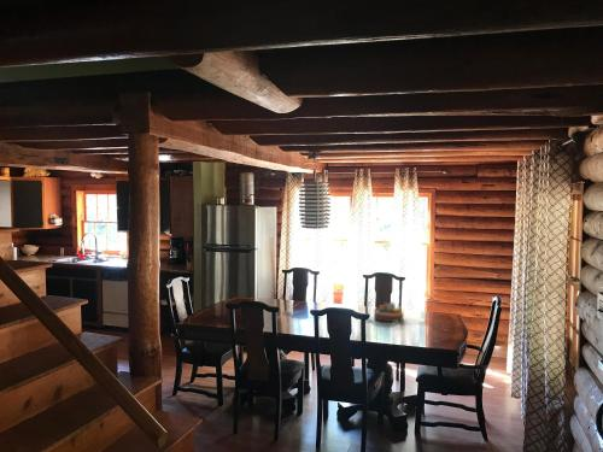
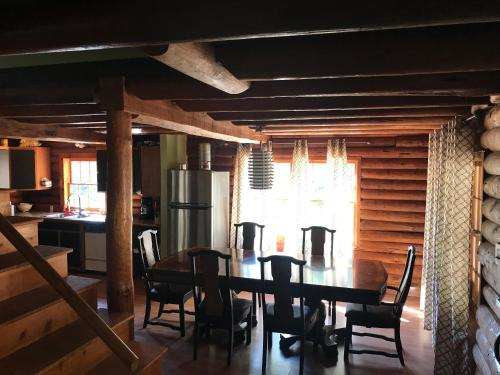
- decorative bowl (388, 310)
